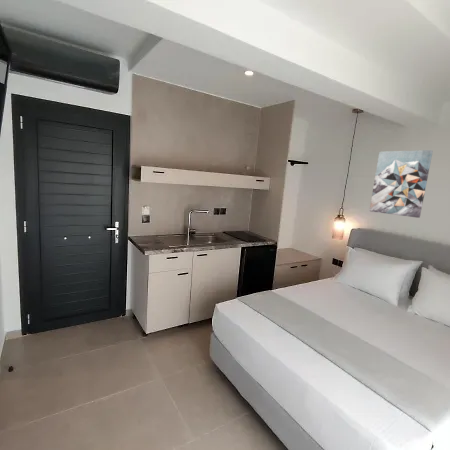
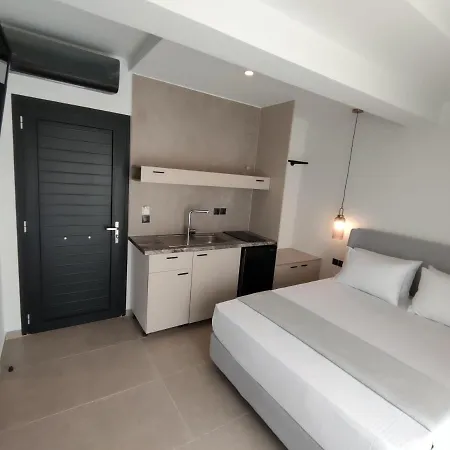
- wall art (398, 183)
